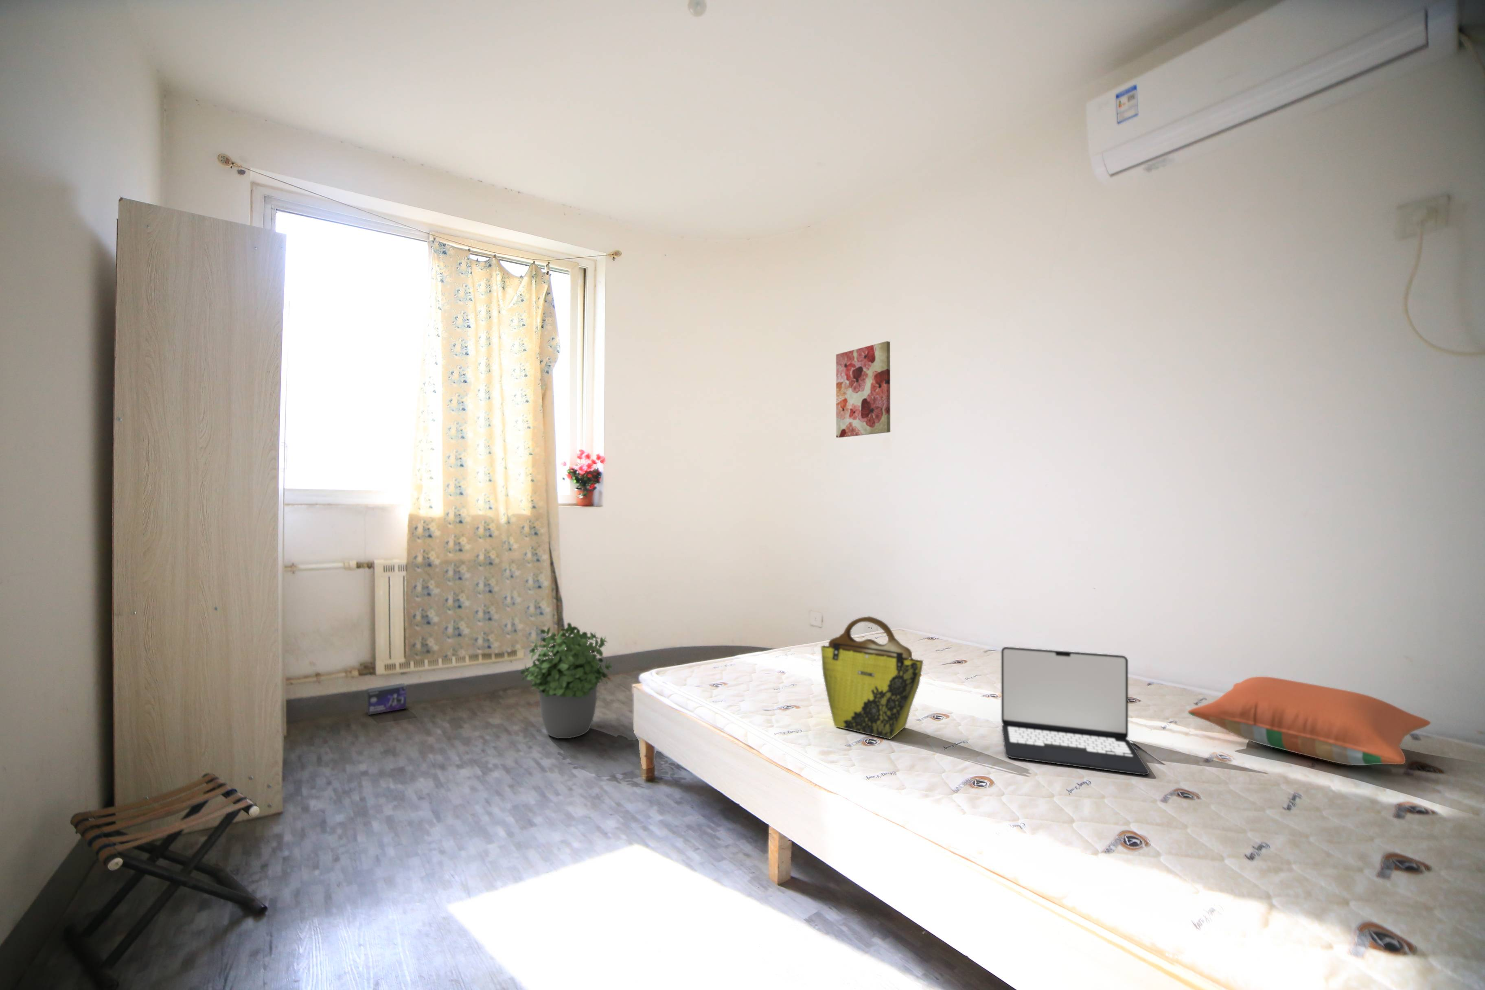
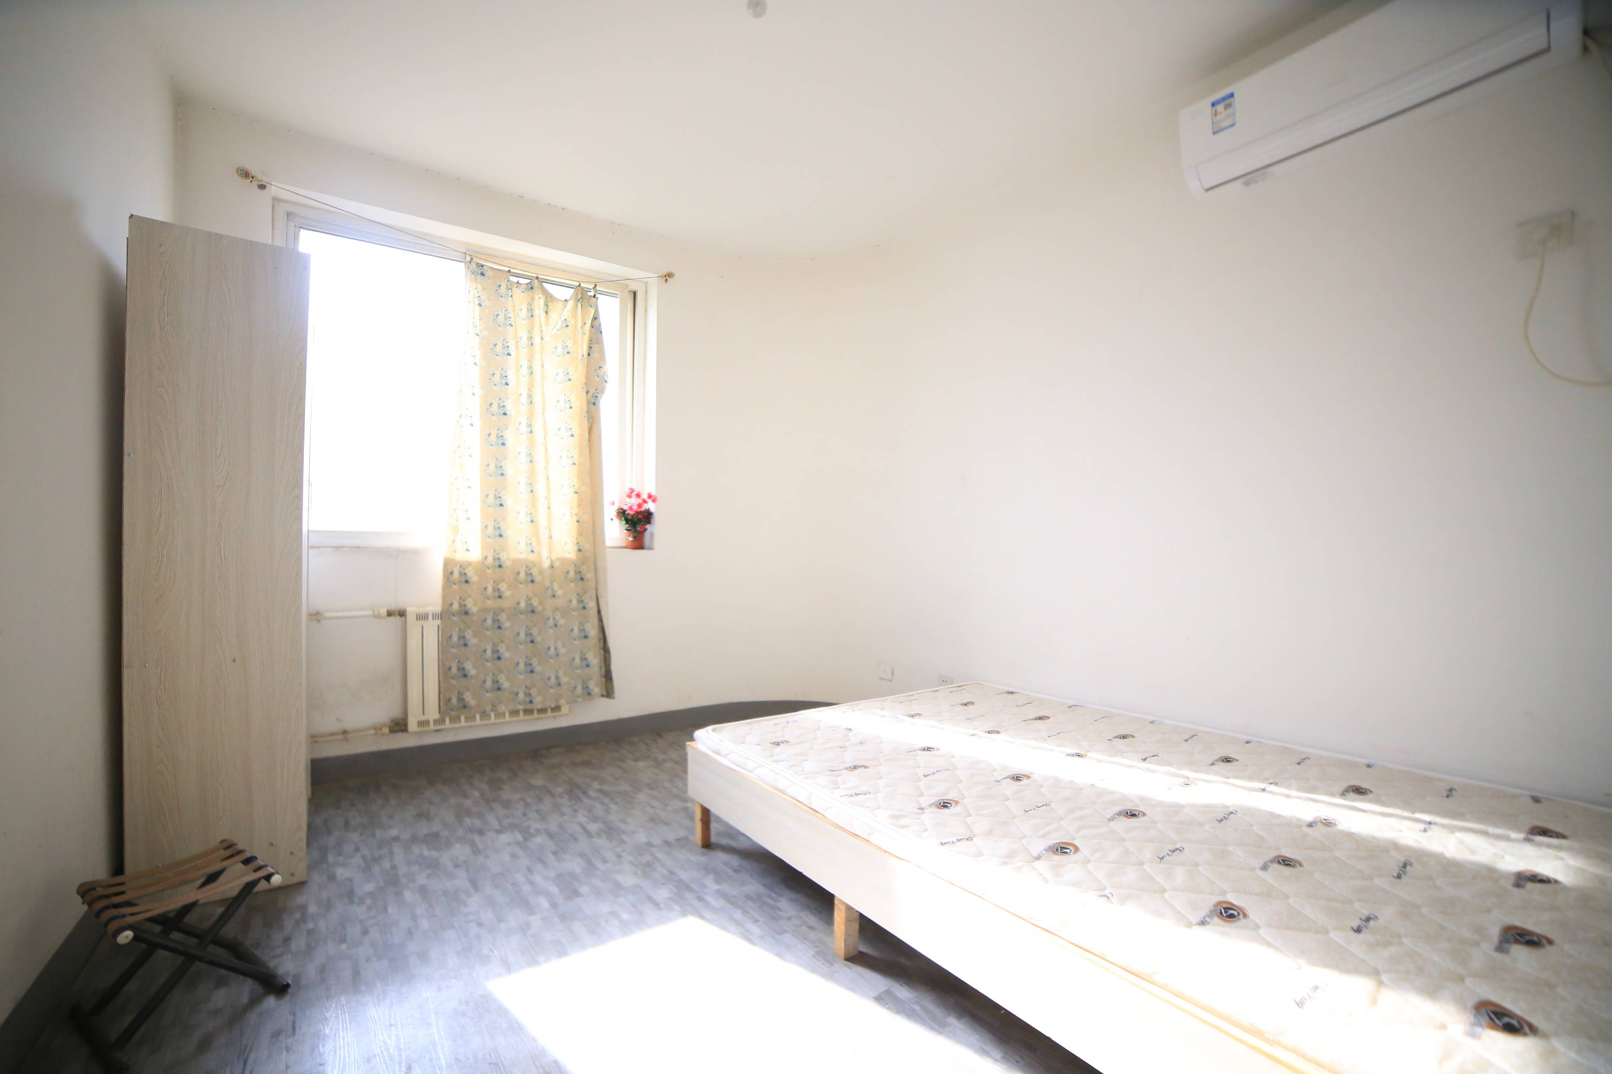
- box (387, 698)
- potted plant (567, 677)
- tote bag (870, 672)
- laptop (1068, 705)
- wall art (862, 391)
- pillow (1305, 716)
